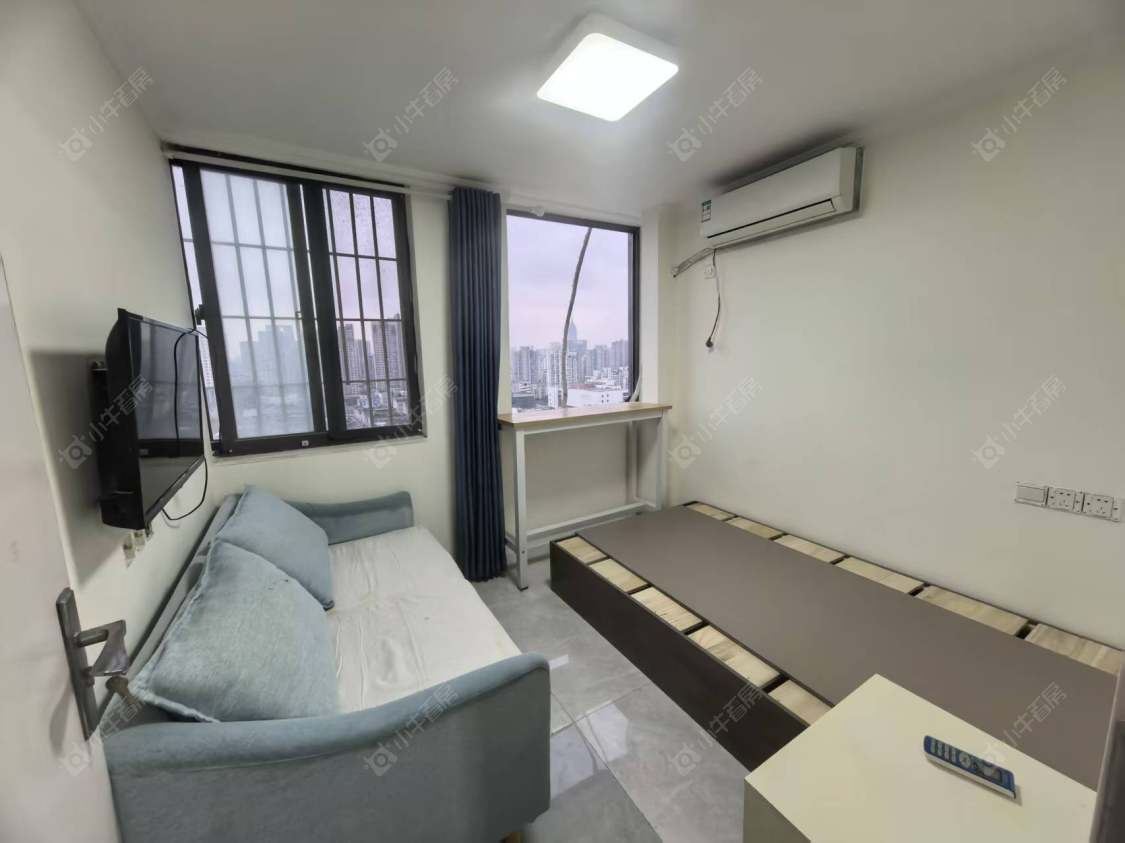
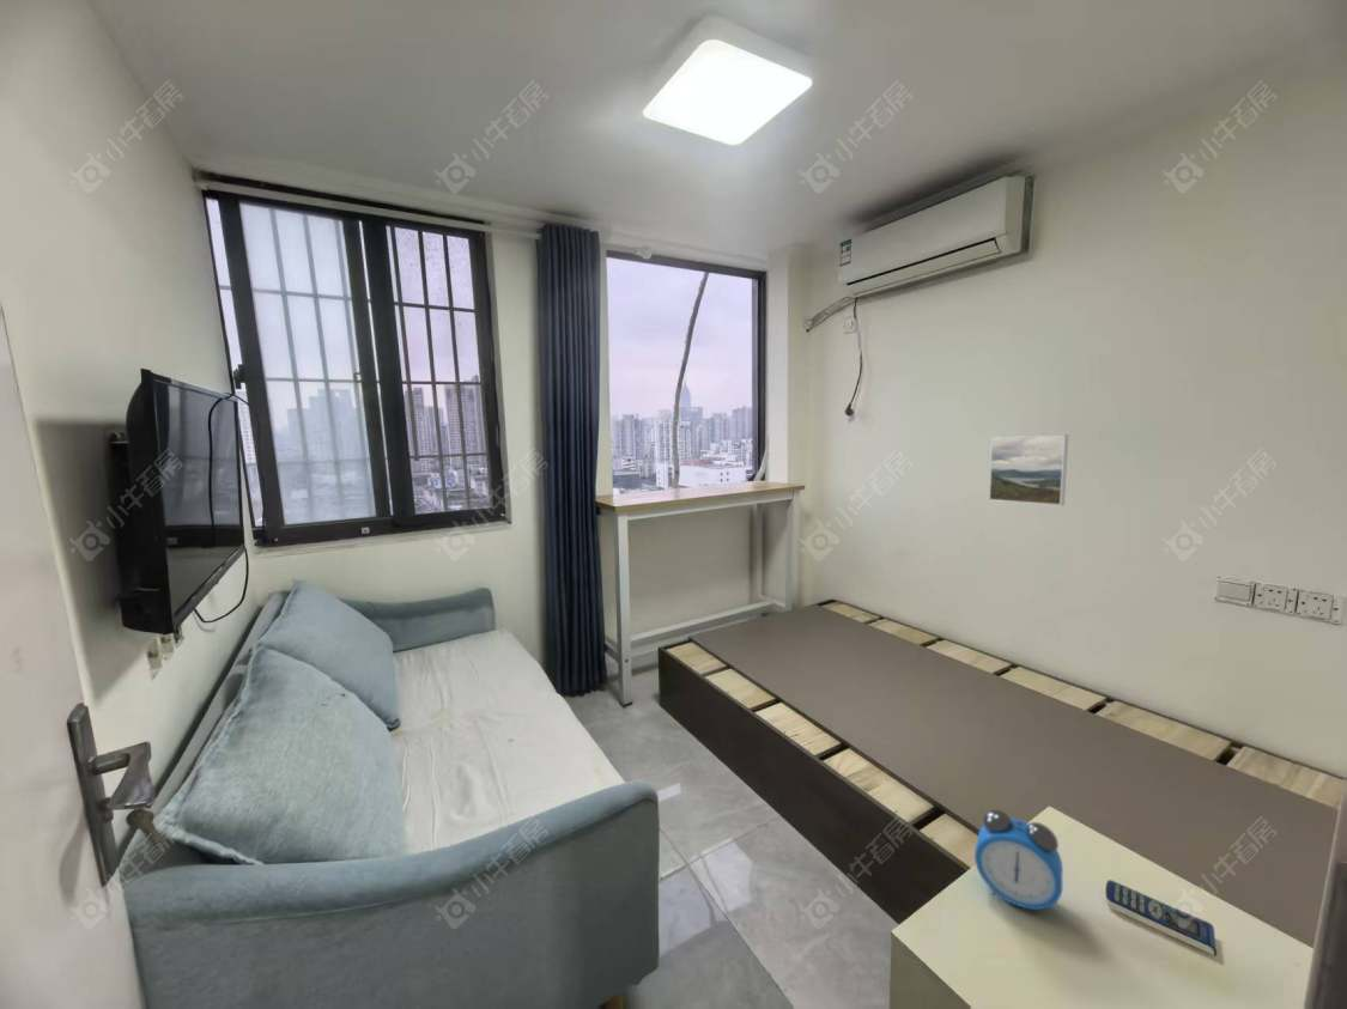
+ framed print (1026, 469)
+ alarm clock (1018, 857)
